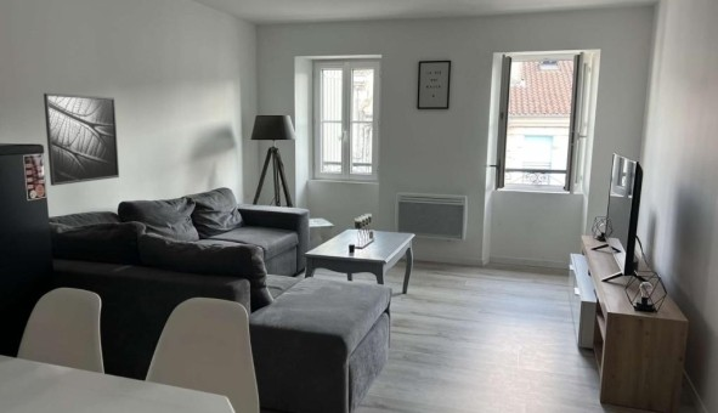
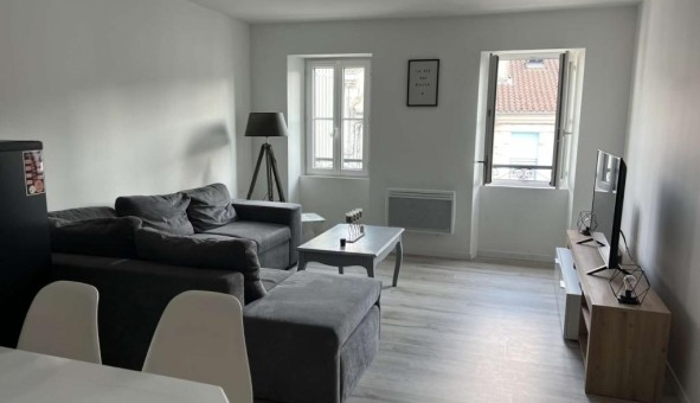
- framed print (84, 138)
